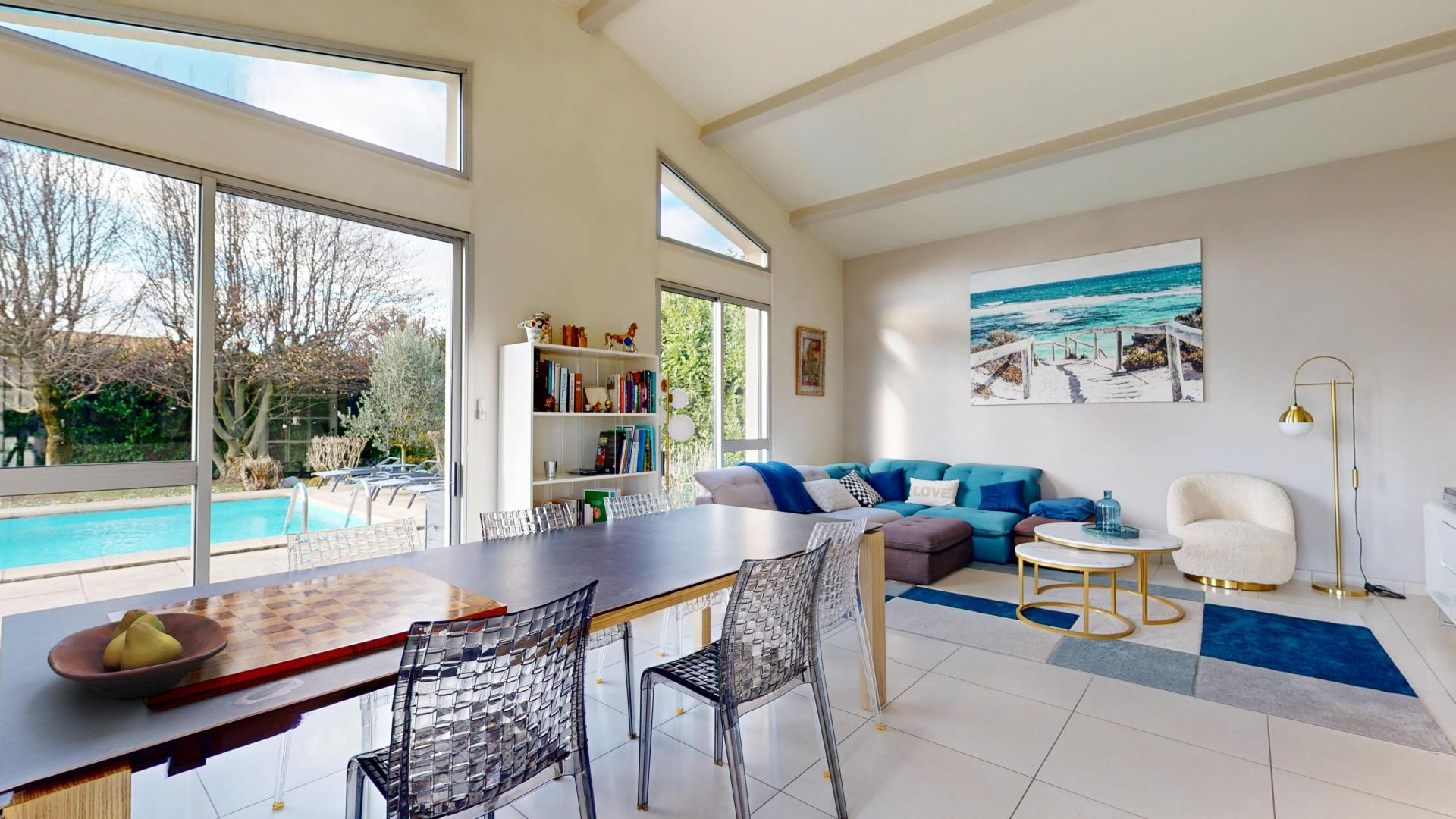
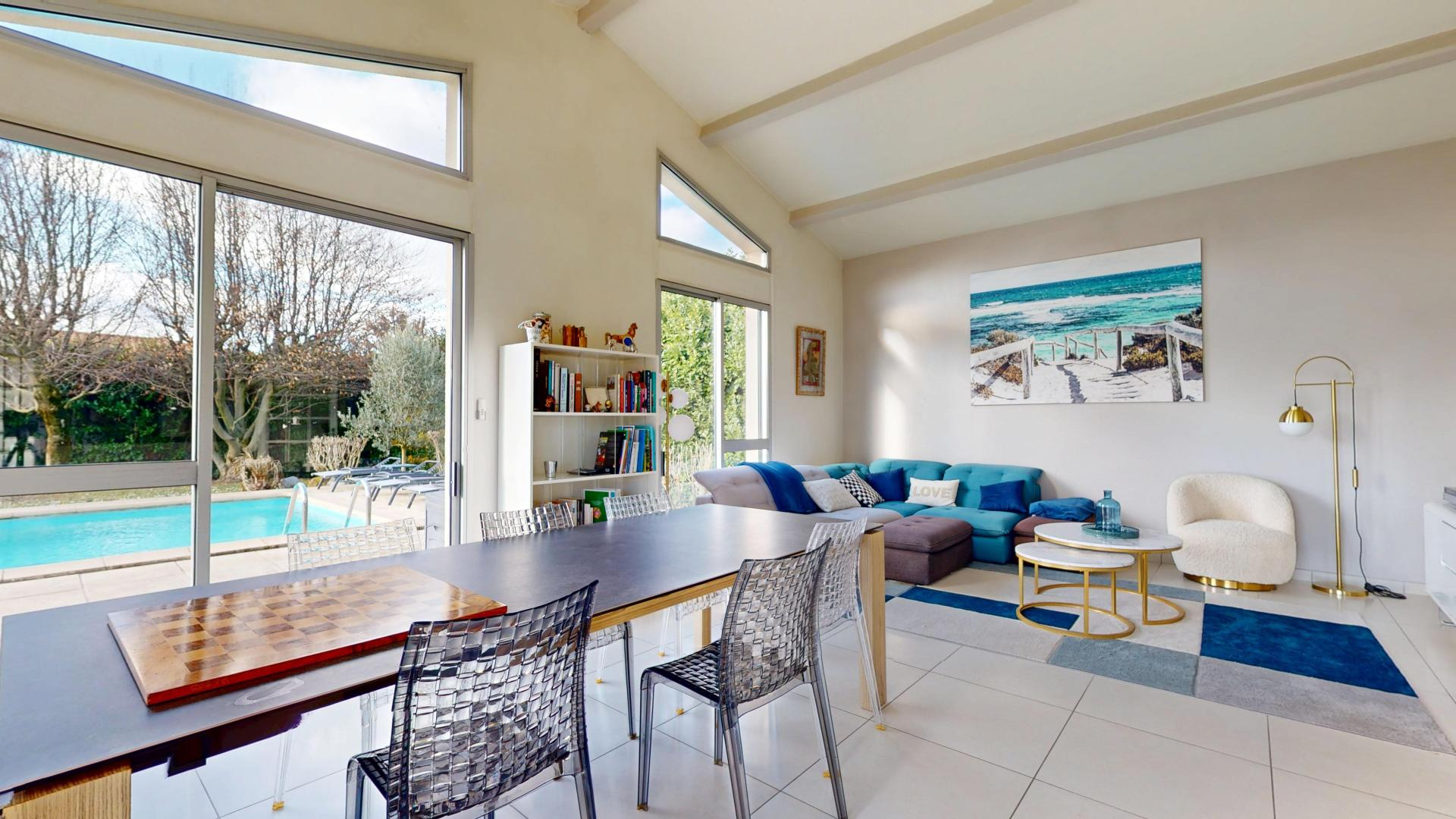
- fruit bowl (142, 644)
